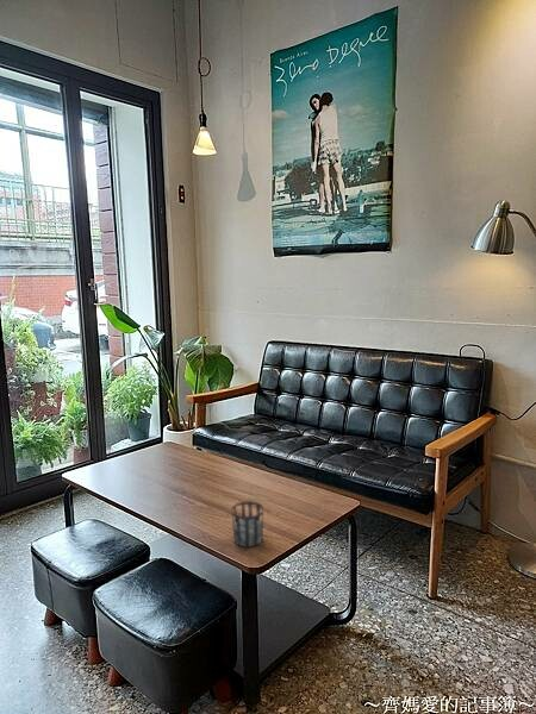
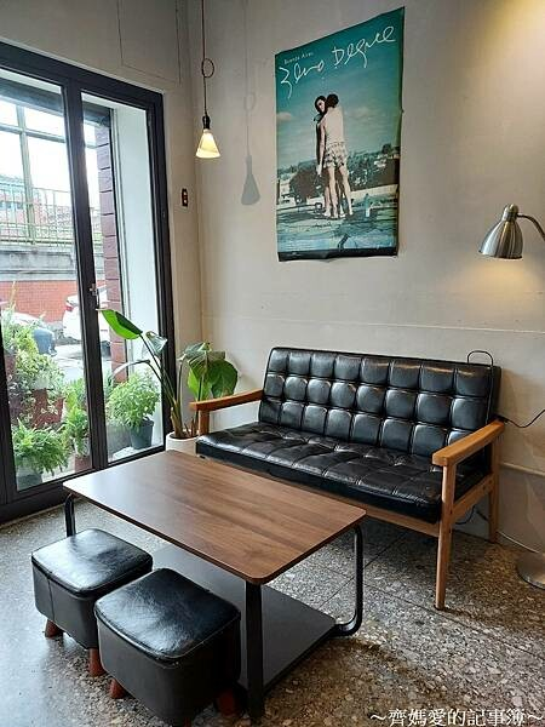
- cup (248, 524)
